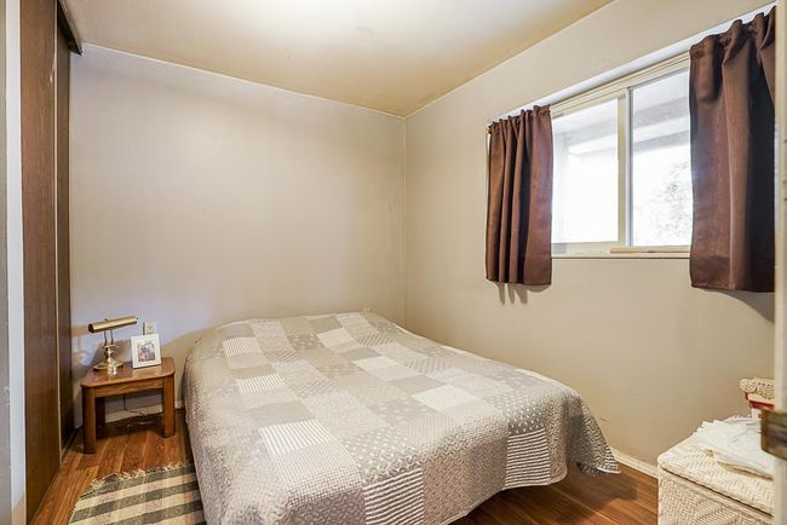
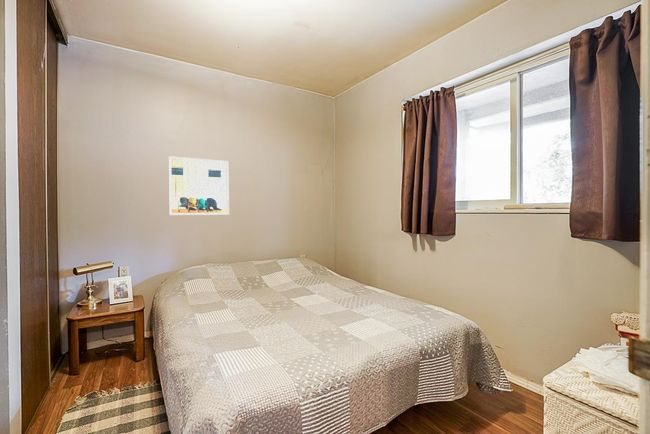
+ wall art (200, 187)
